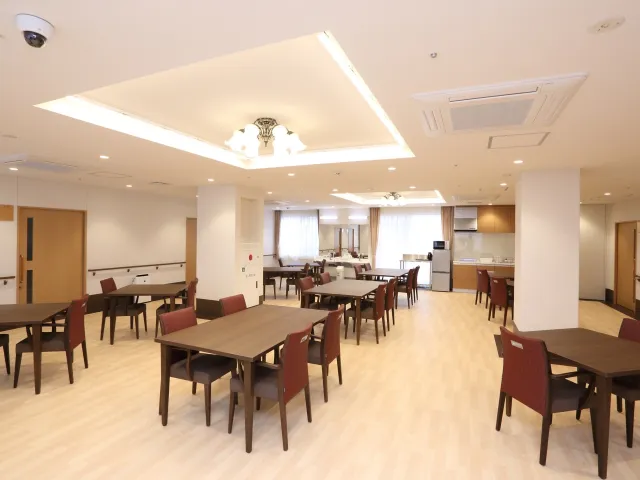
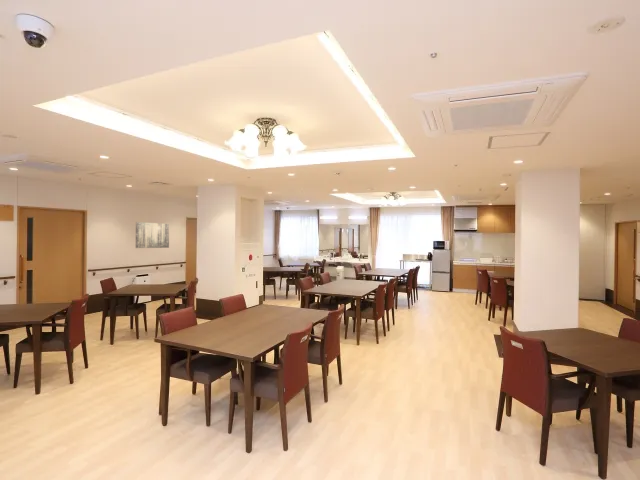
+ wall art (153, 235)
